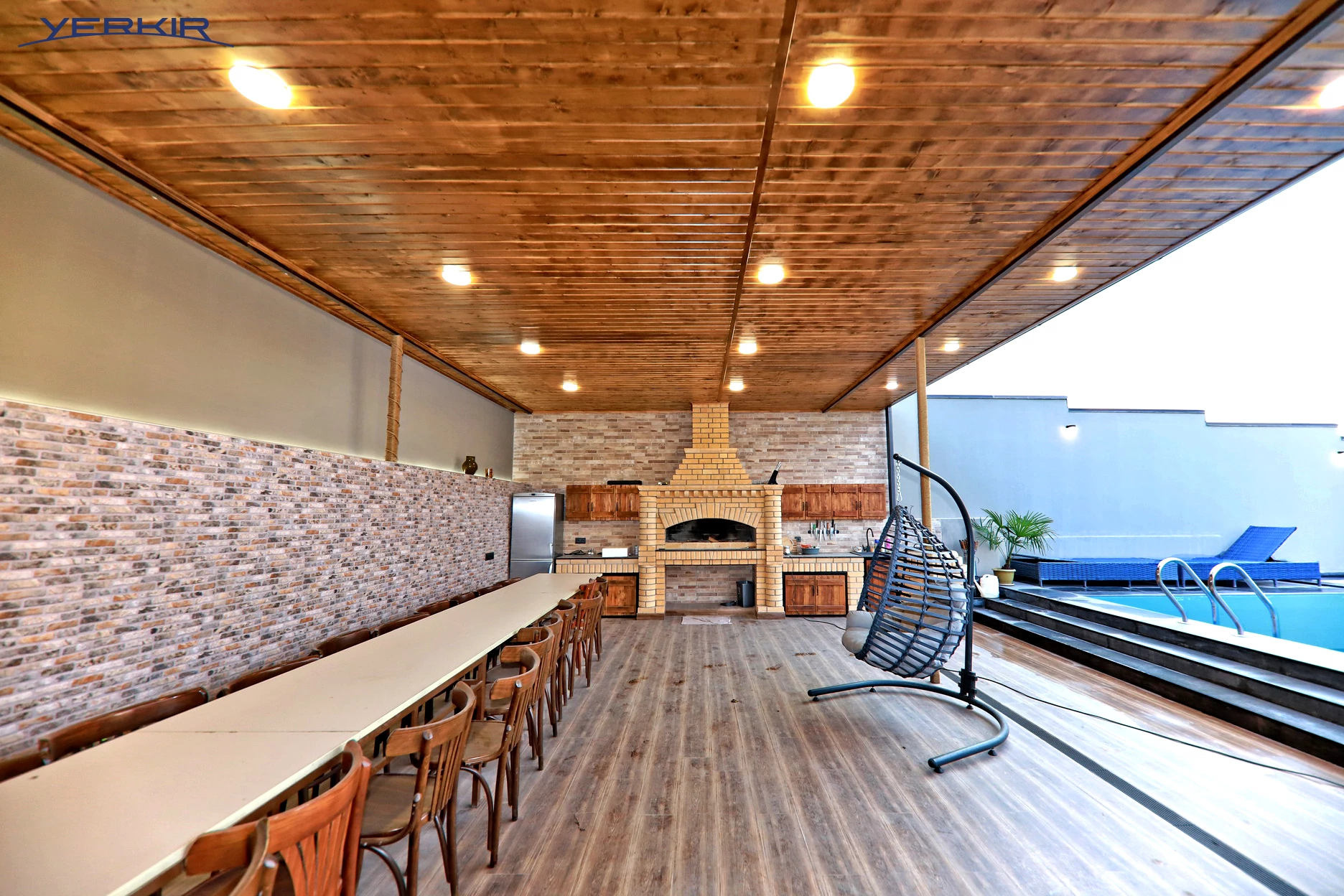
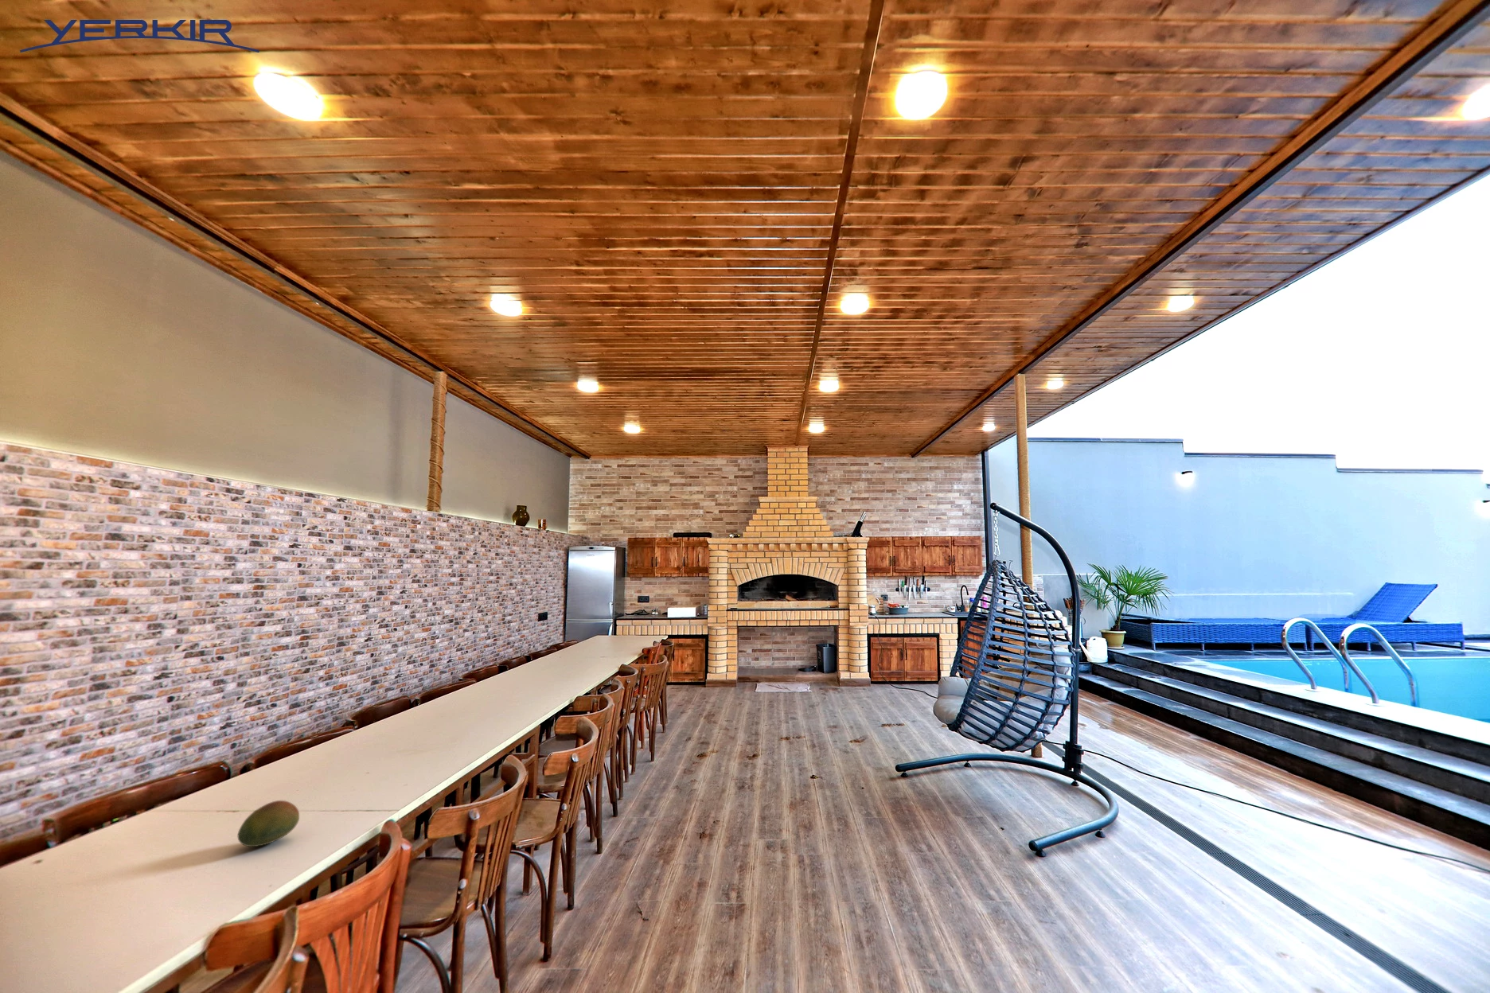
+ fruit (268, 823)
